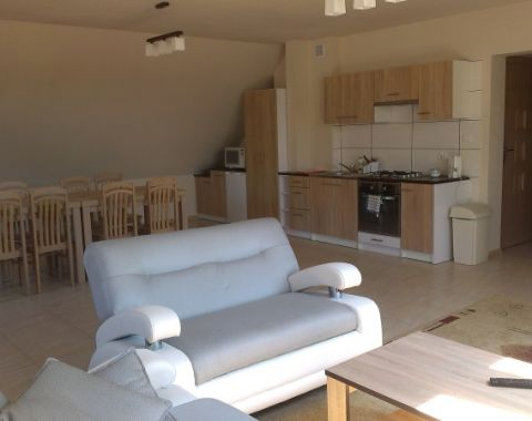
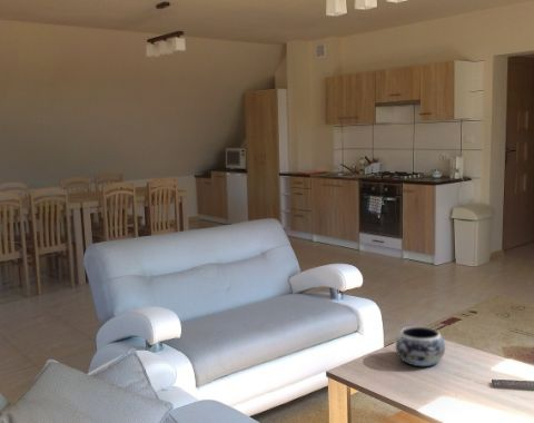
+ decorative bowl (419, 346)
